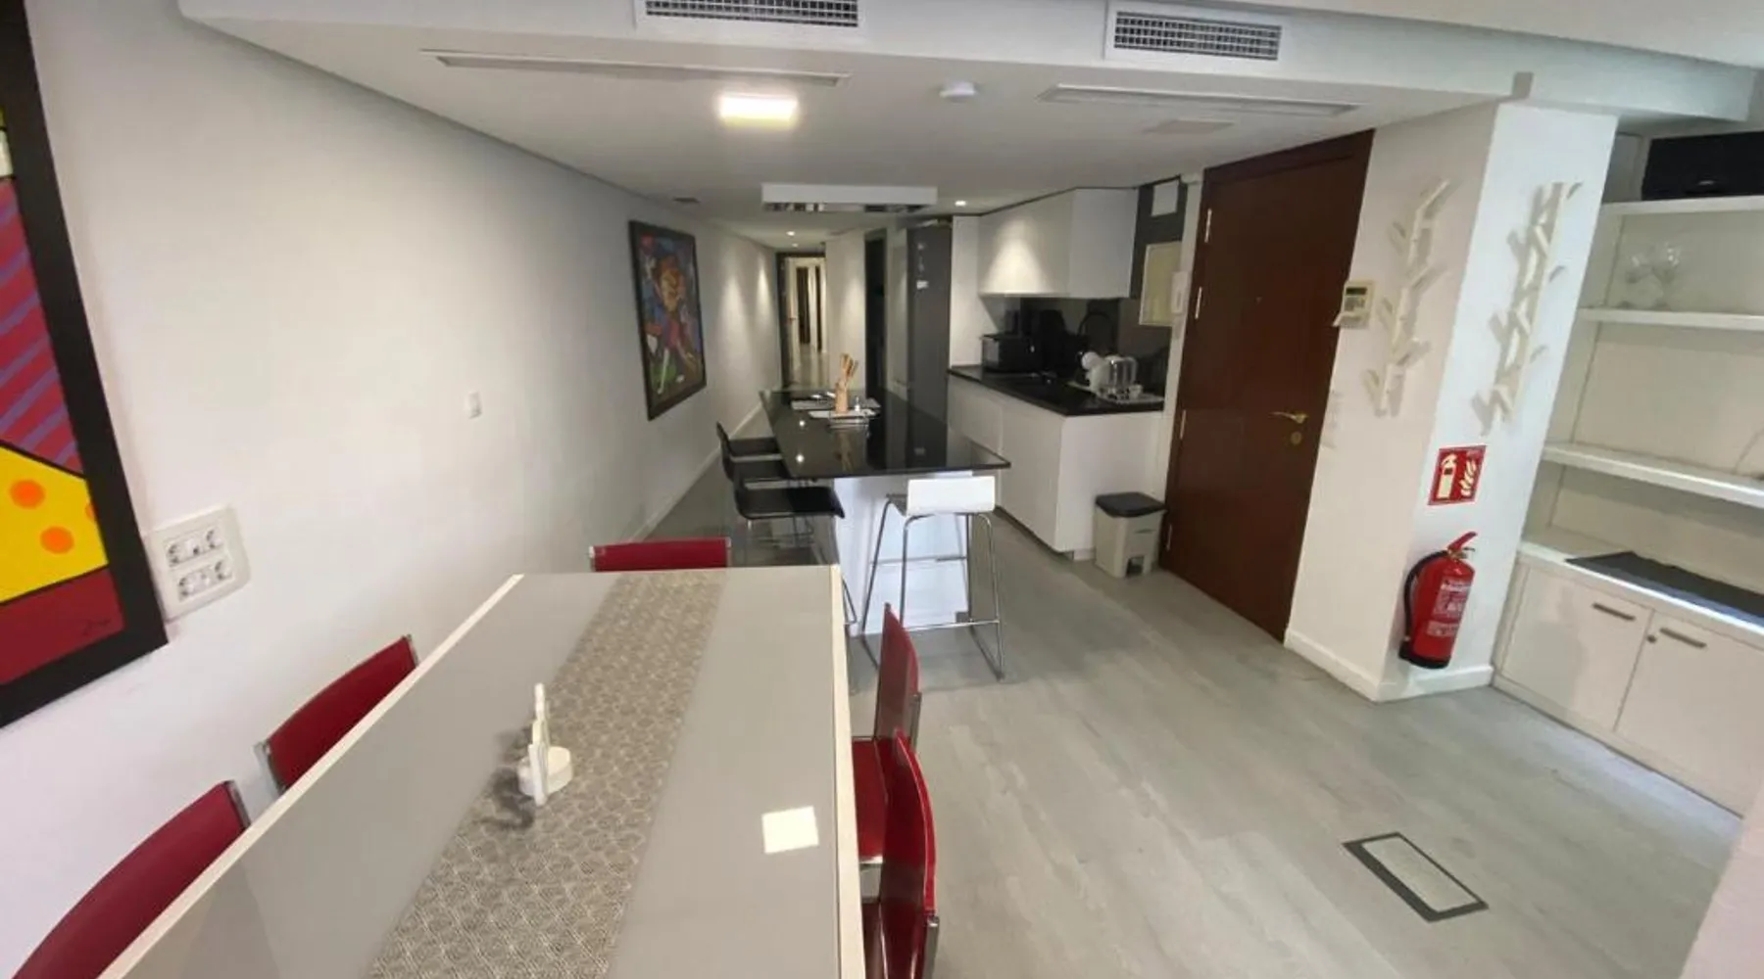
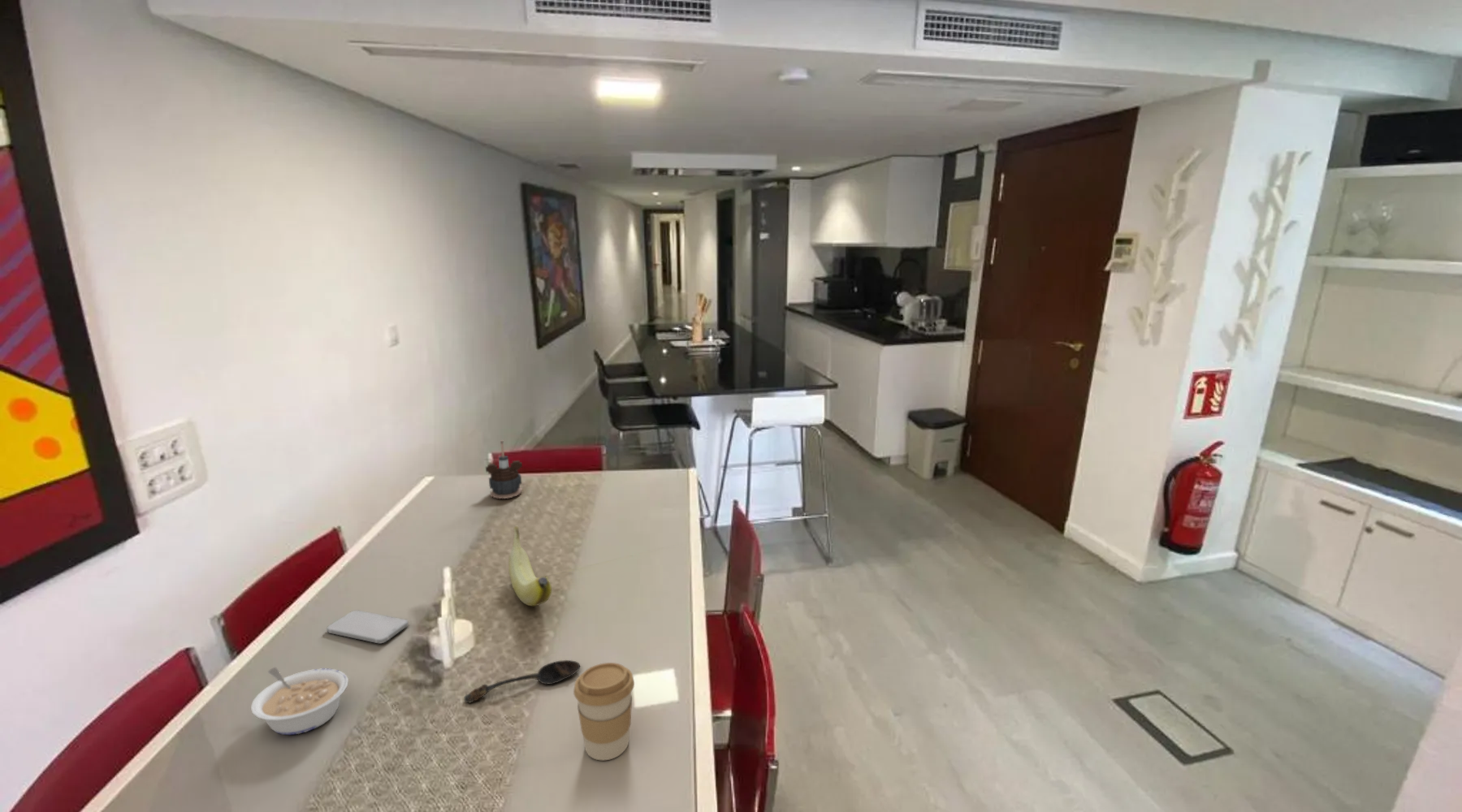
+ banana (529, 570)
+ smartphone (367, 626)
+ coffee cup (605, 708)
+ legume (299, 702)
+ spoon (523, 679)
+ candle (504, 468)
